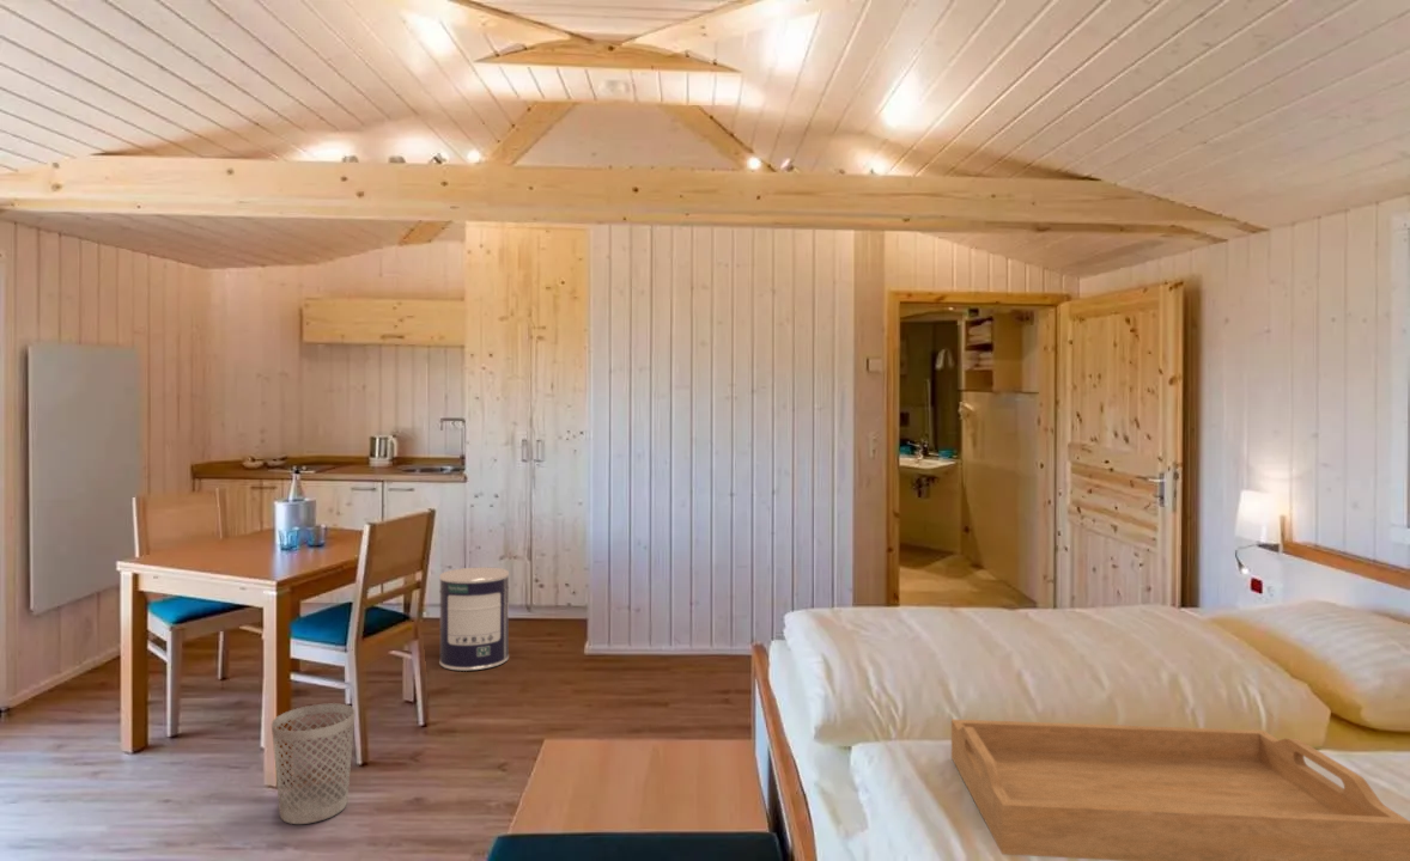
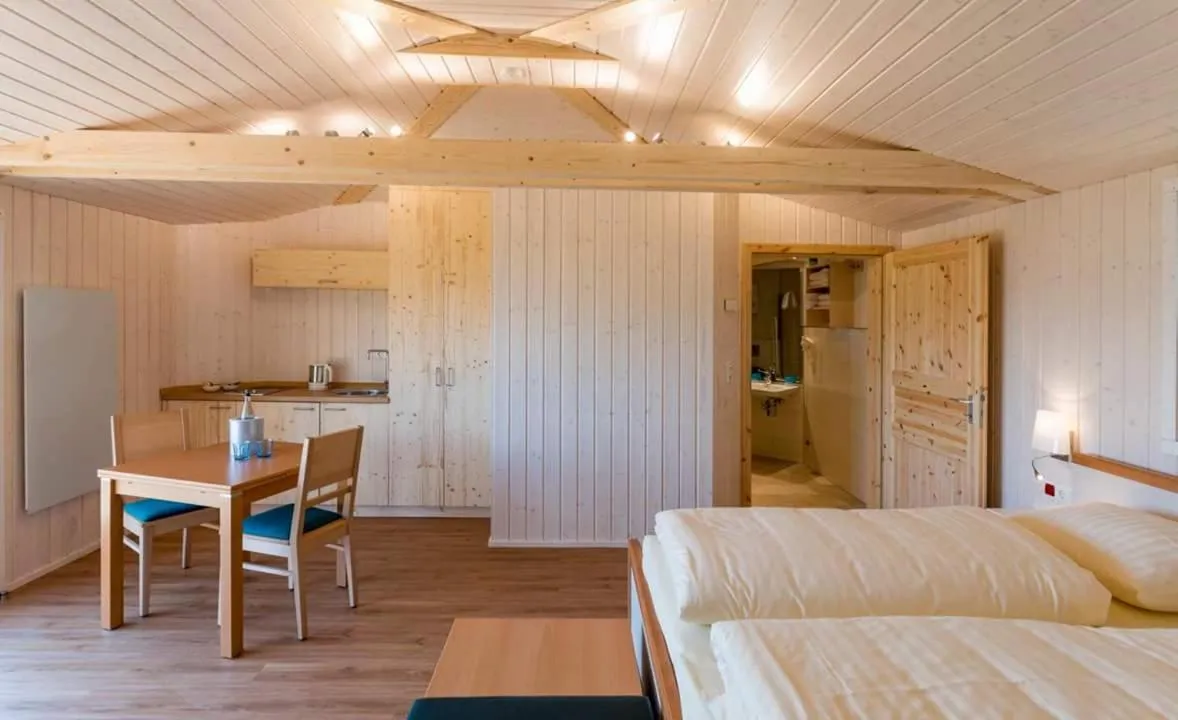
- wastebasket (315, 763)
- paint can (474, 616)
- serving tray (1147, 778)
